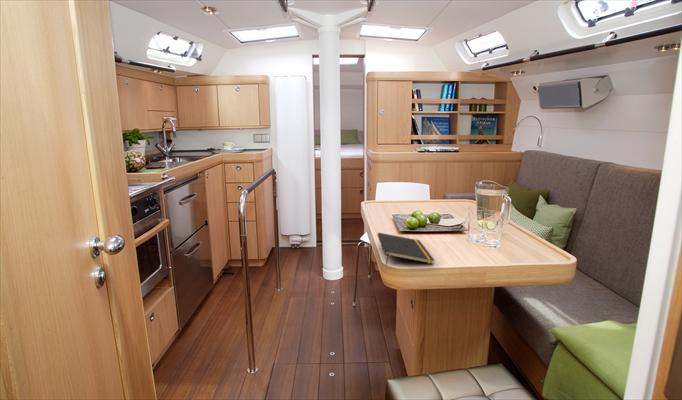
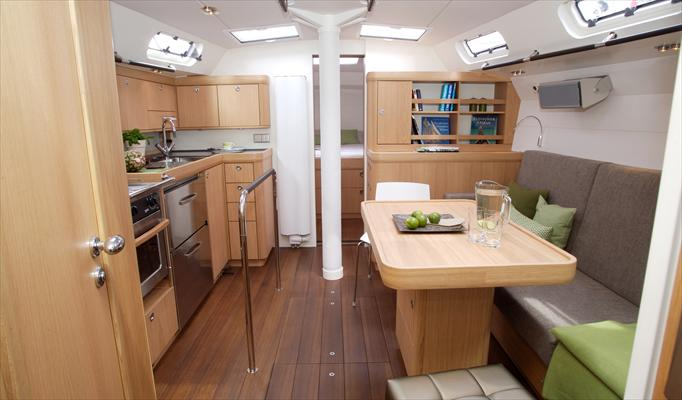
- notepad (403, 247)
